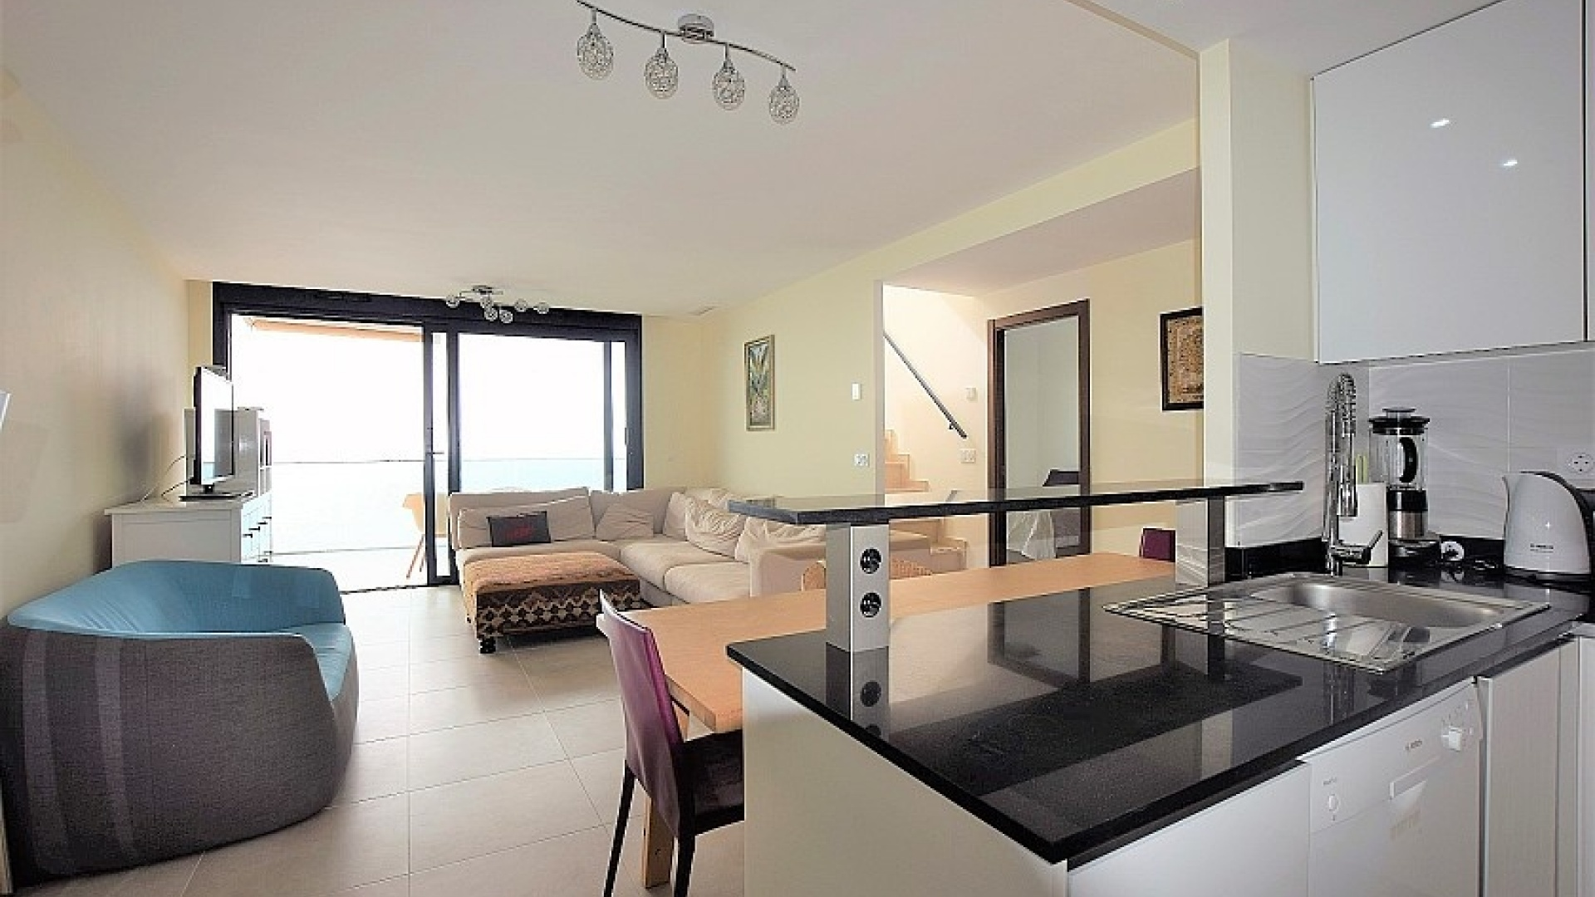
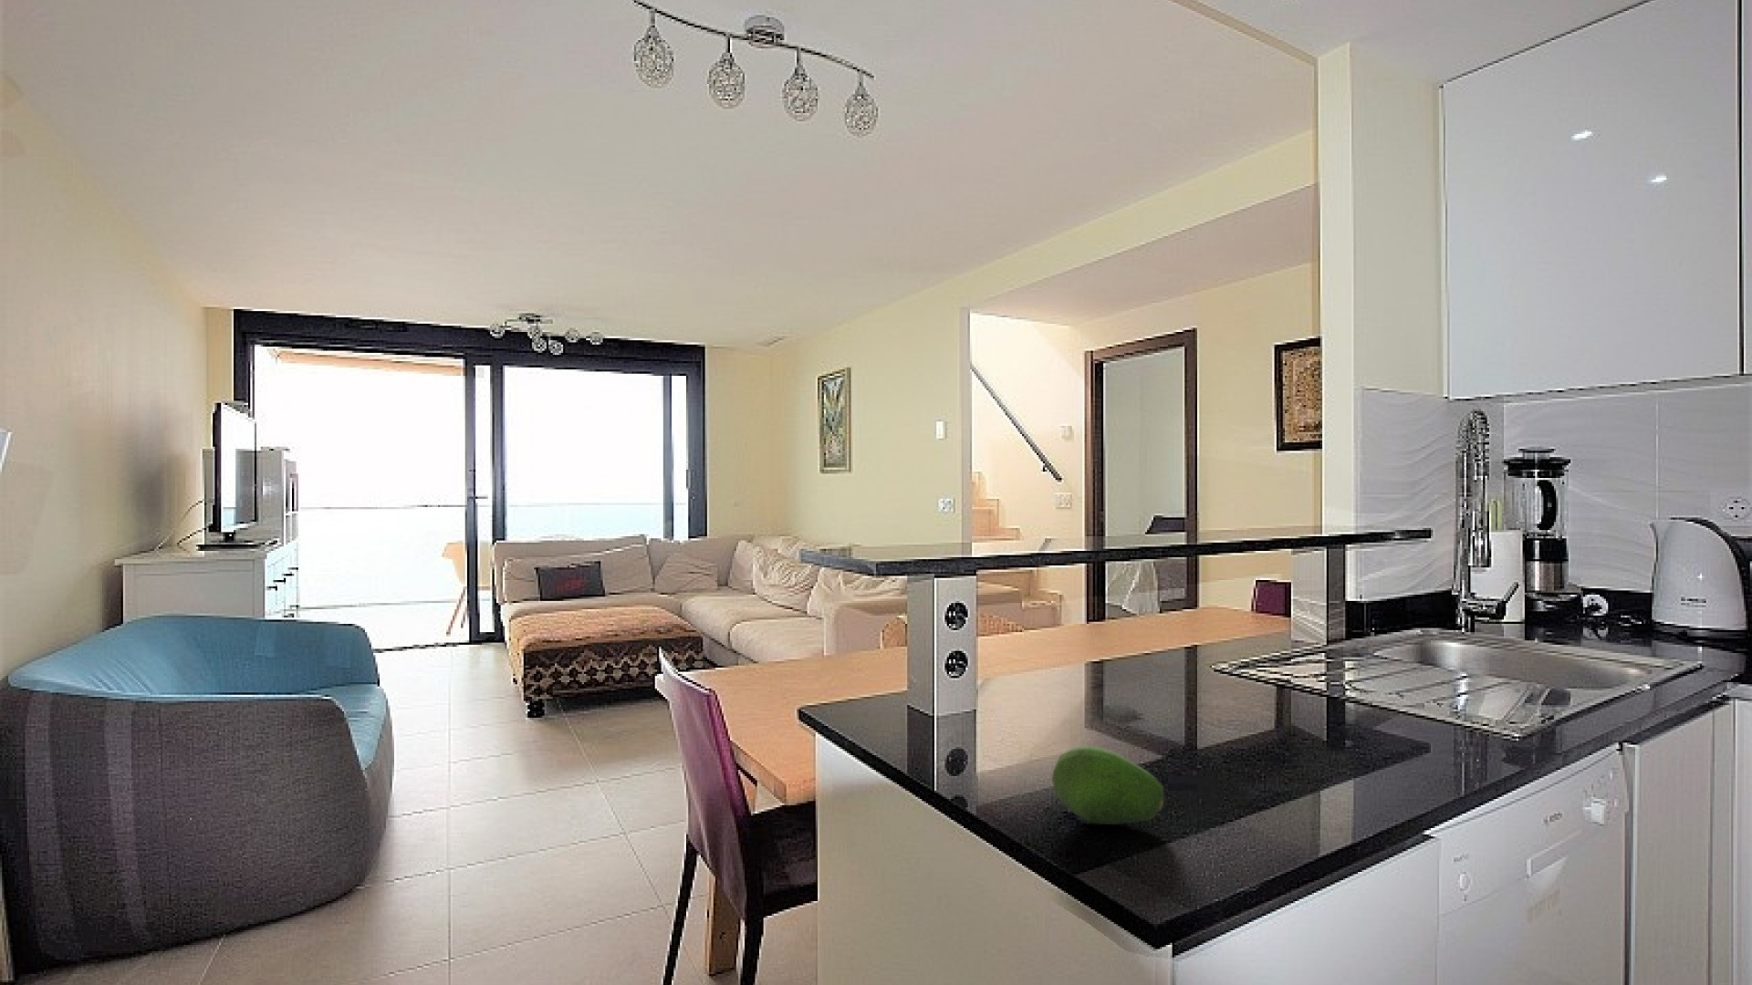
+ fruit (1105, 783)
